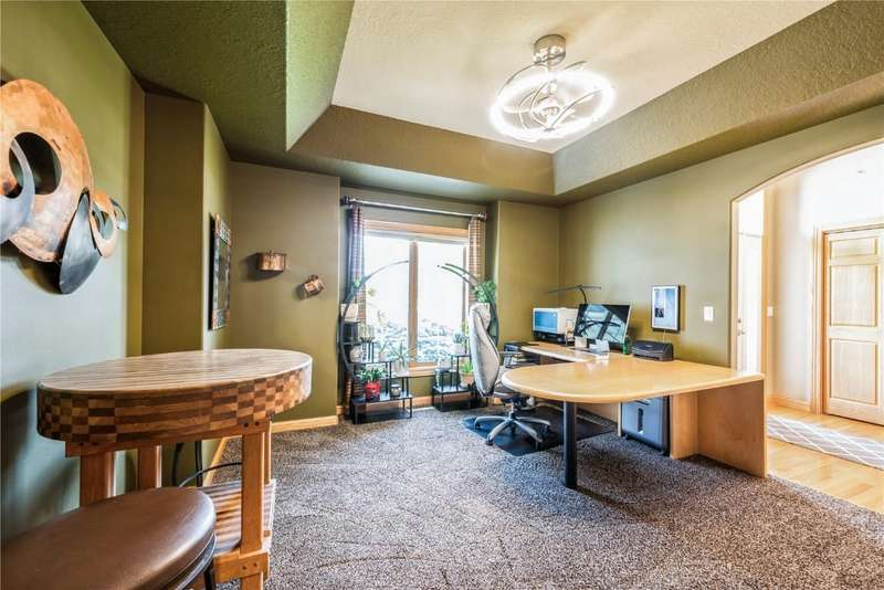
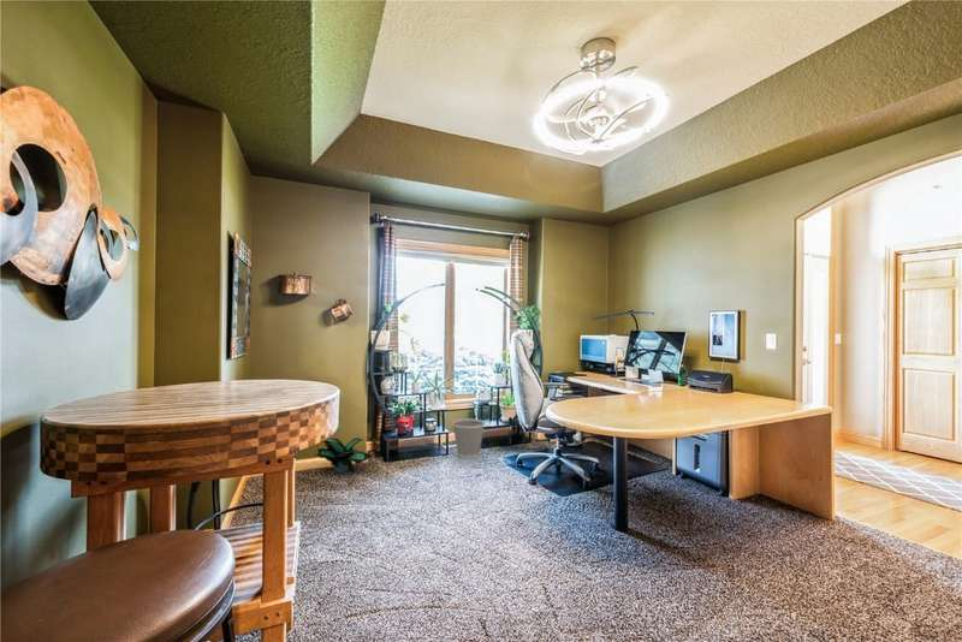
+ wastebasket (468, 438)
+ decorative plant (343, 452)
